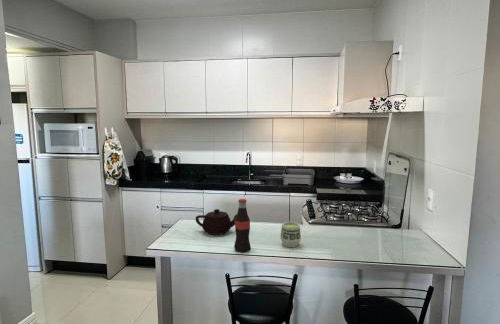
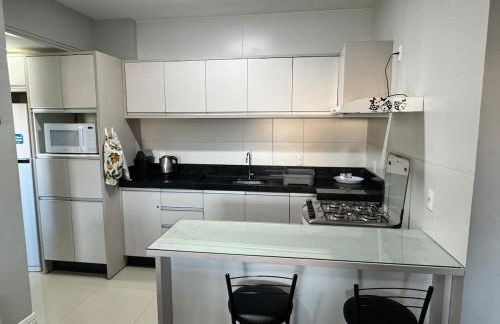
- cup (290, 234)
- bottle (242, 224)
- teapot (218, 220)
